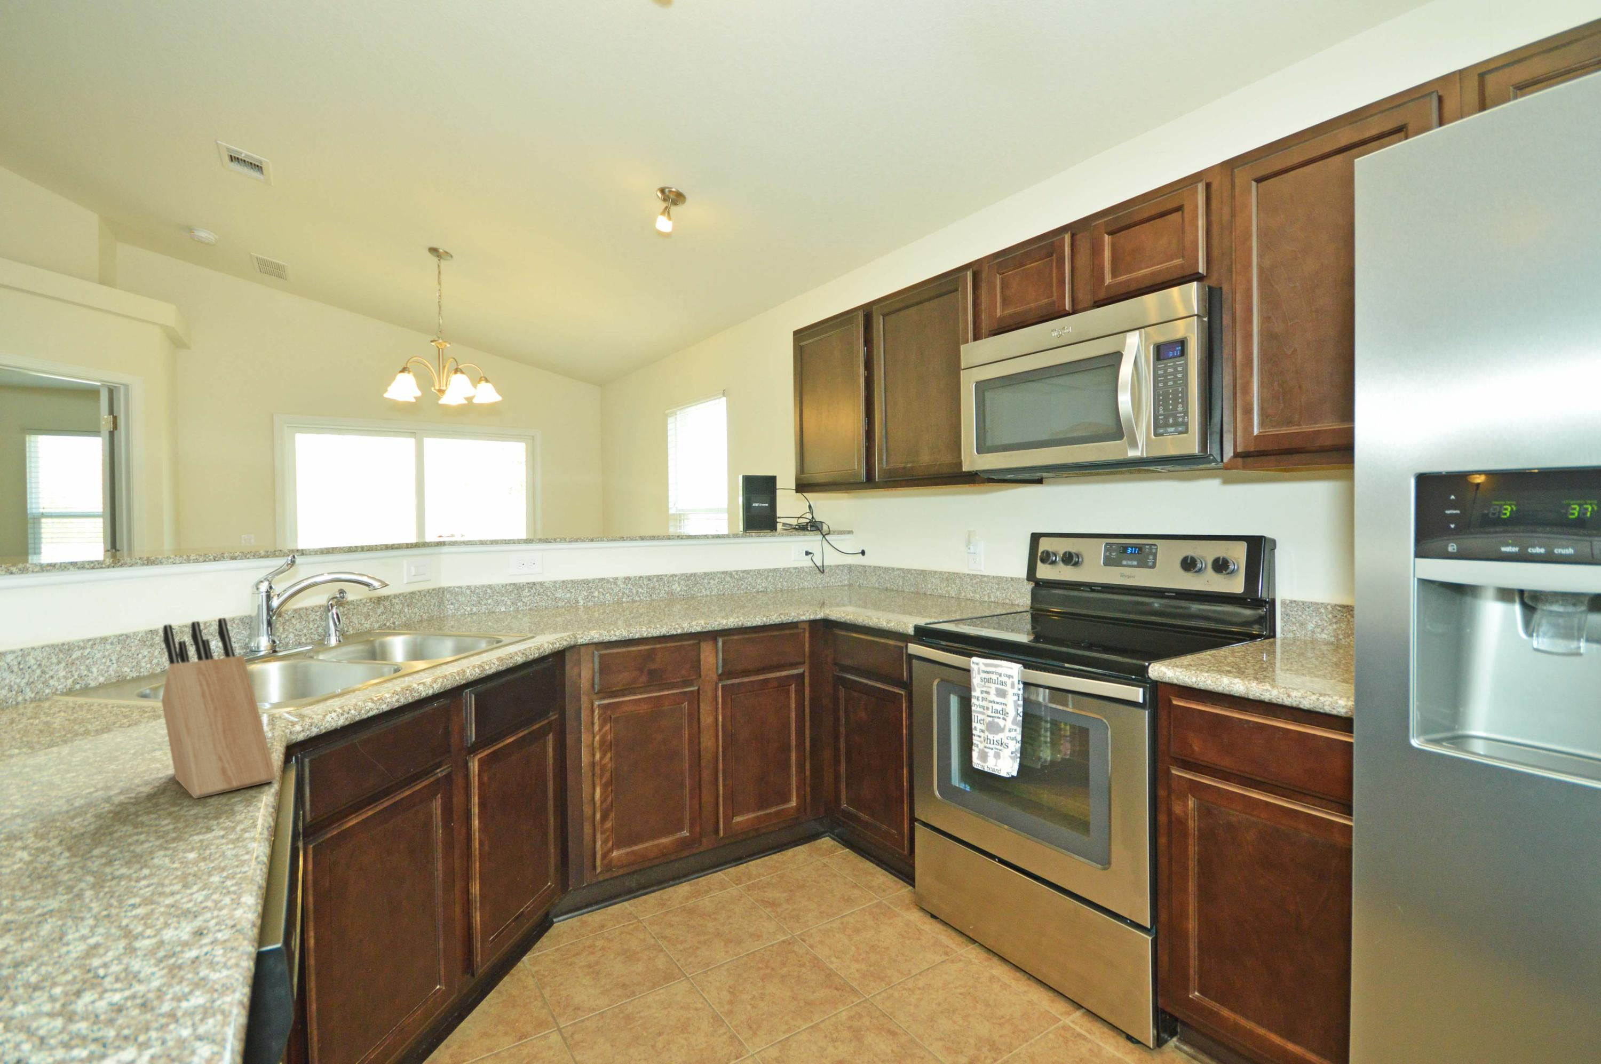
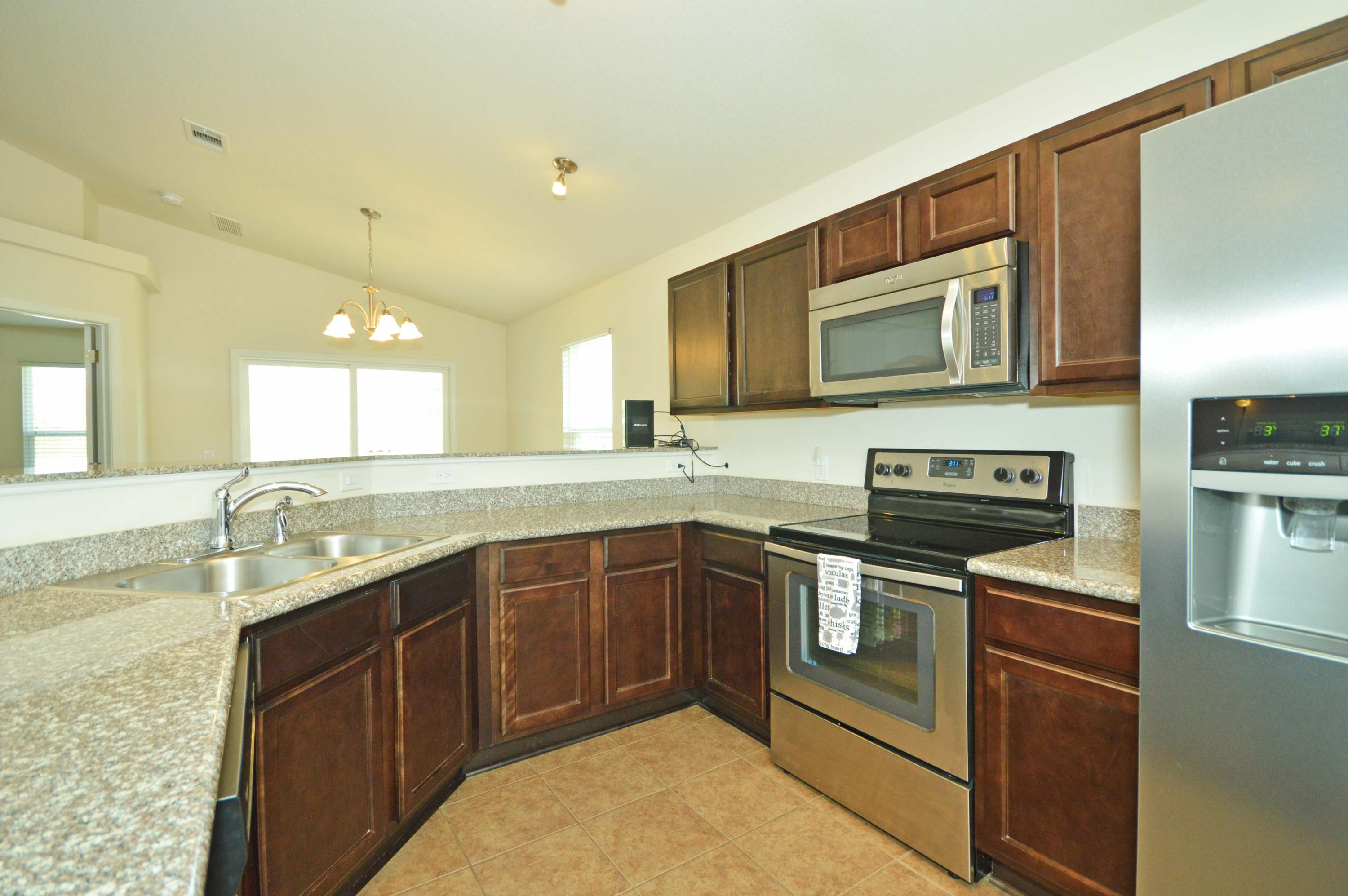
- knife block (213, 698)
